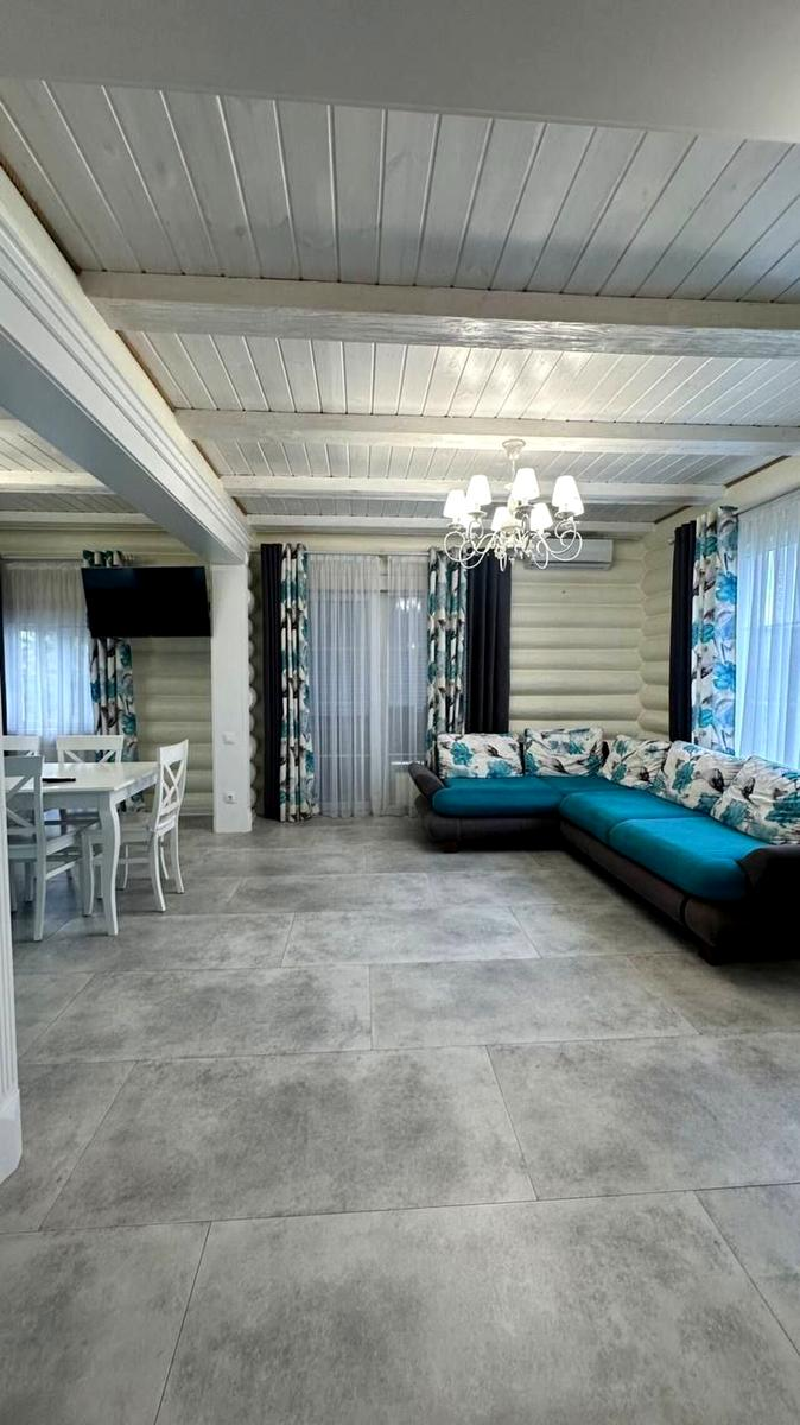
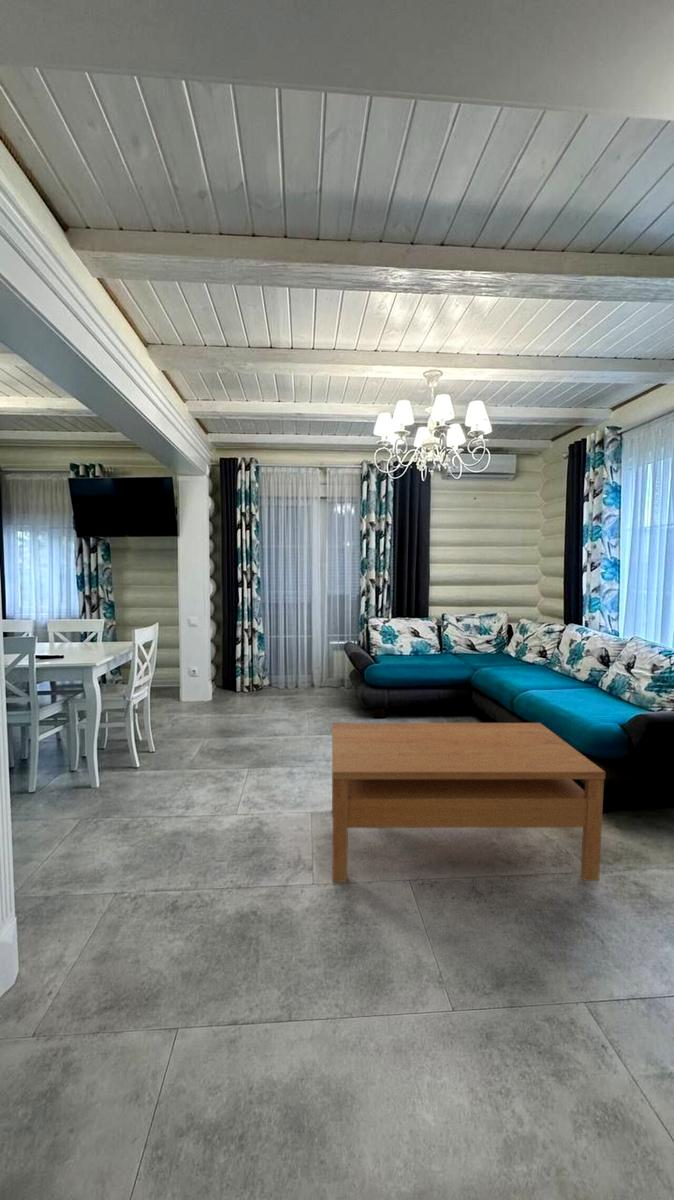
+ coffee table (449, 792)
